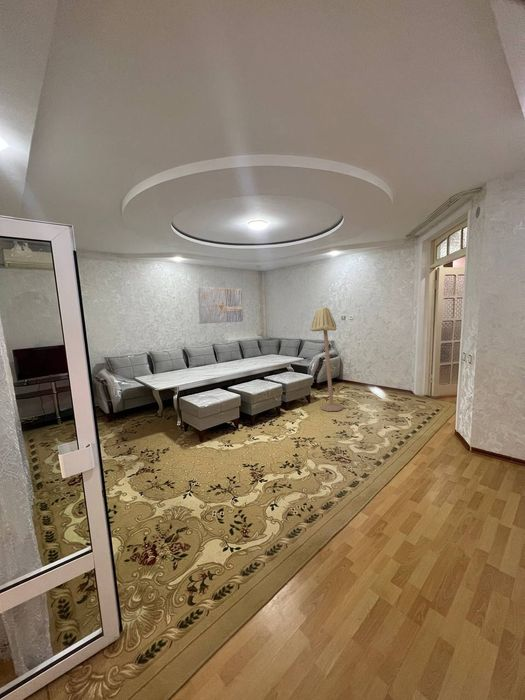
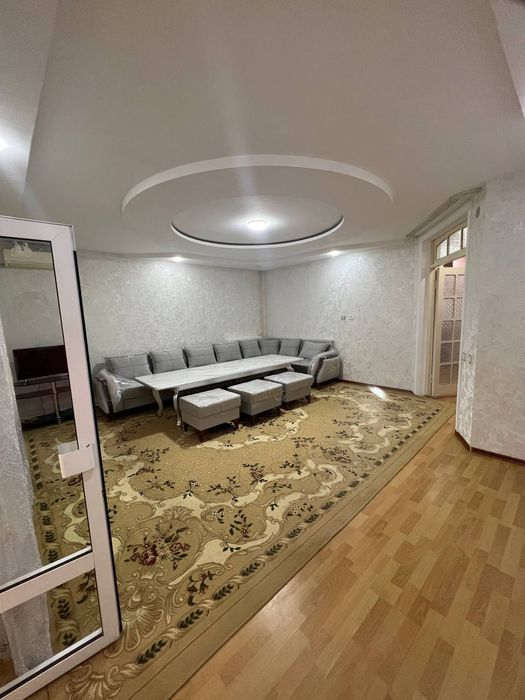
- wall art (221, 305)
- floor lamp (326, 357)
